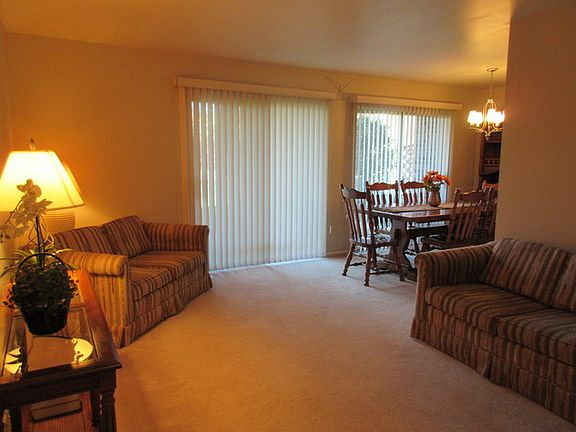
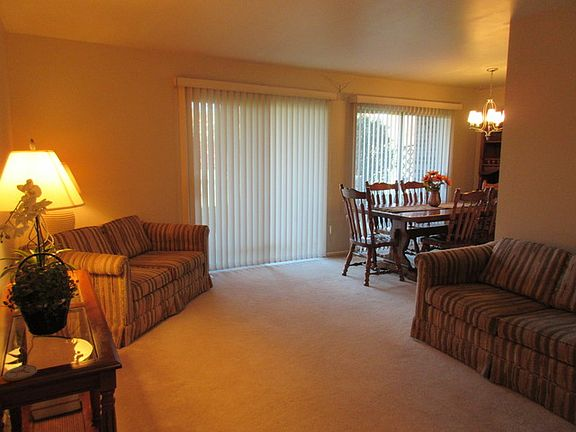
+ coaster (20, 372)
